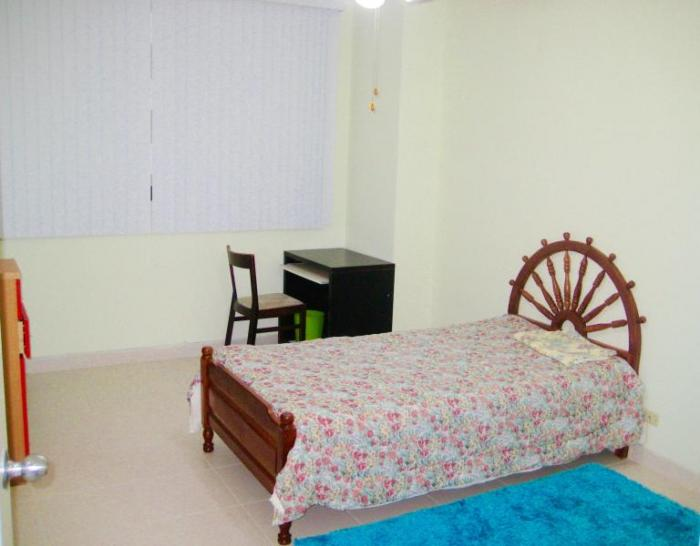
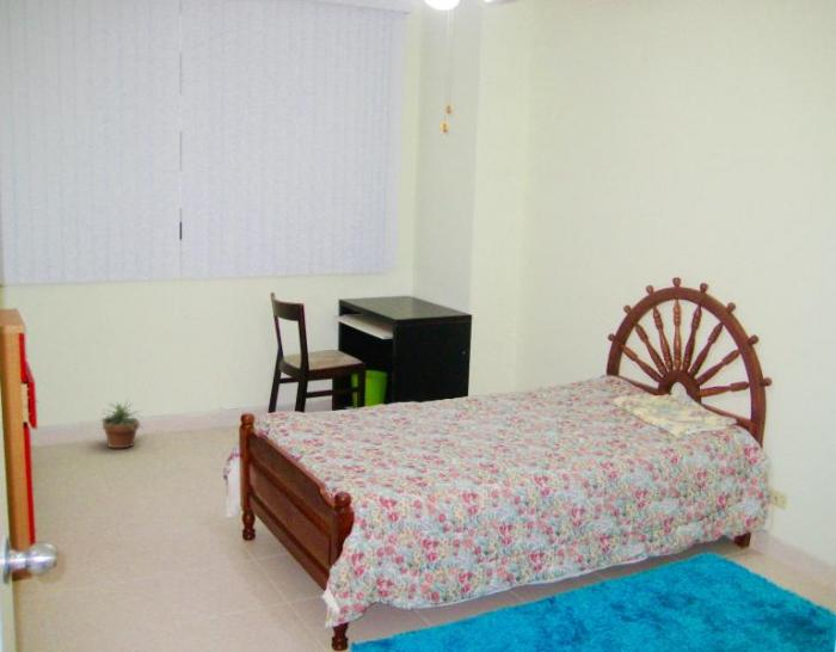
+ potted plant (122, 423)
